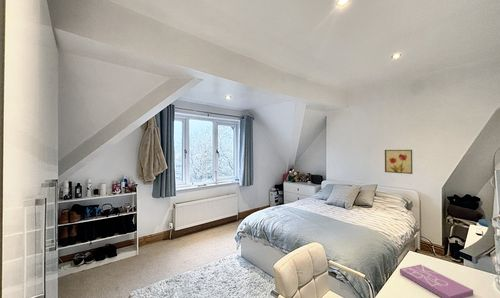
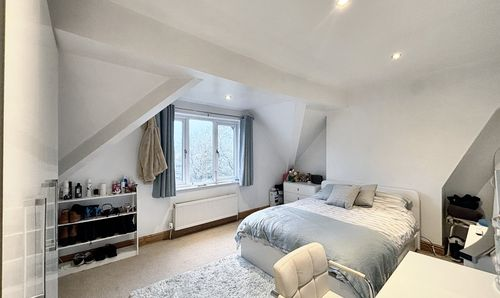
- wall art (398, 161)
- book (433, 280)
